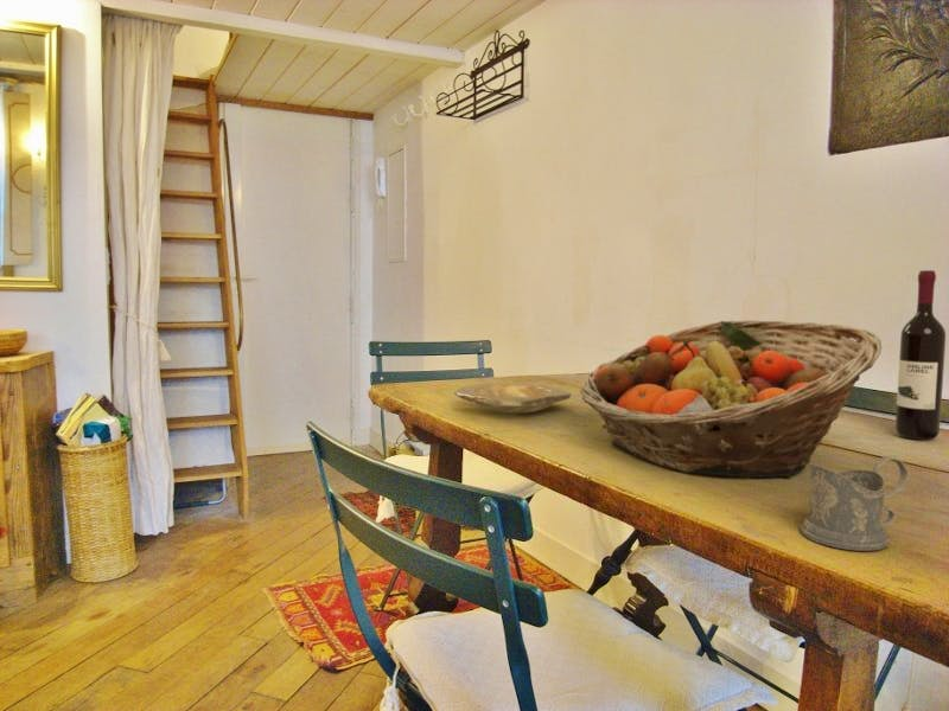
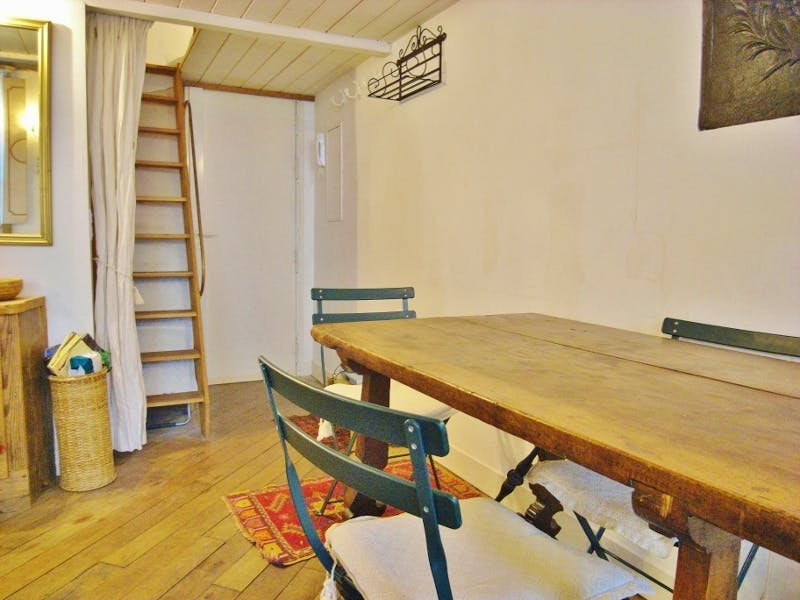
- tea glass holder (859, 497)
- fruit basket (715, 386)
- wine bottle (922, 354)
- plate (511, 398)
